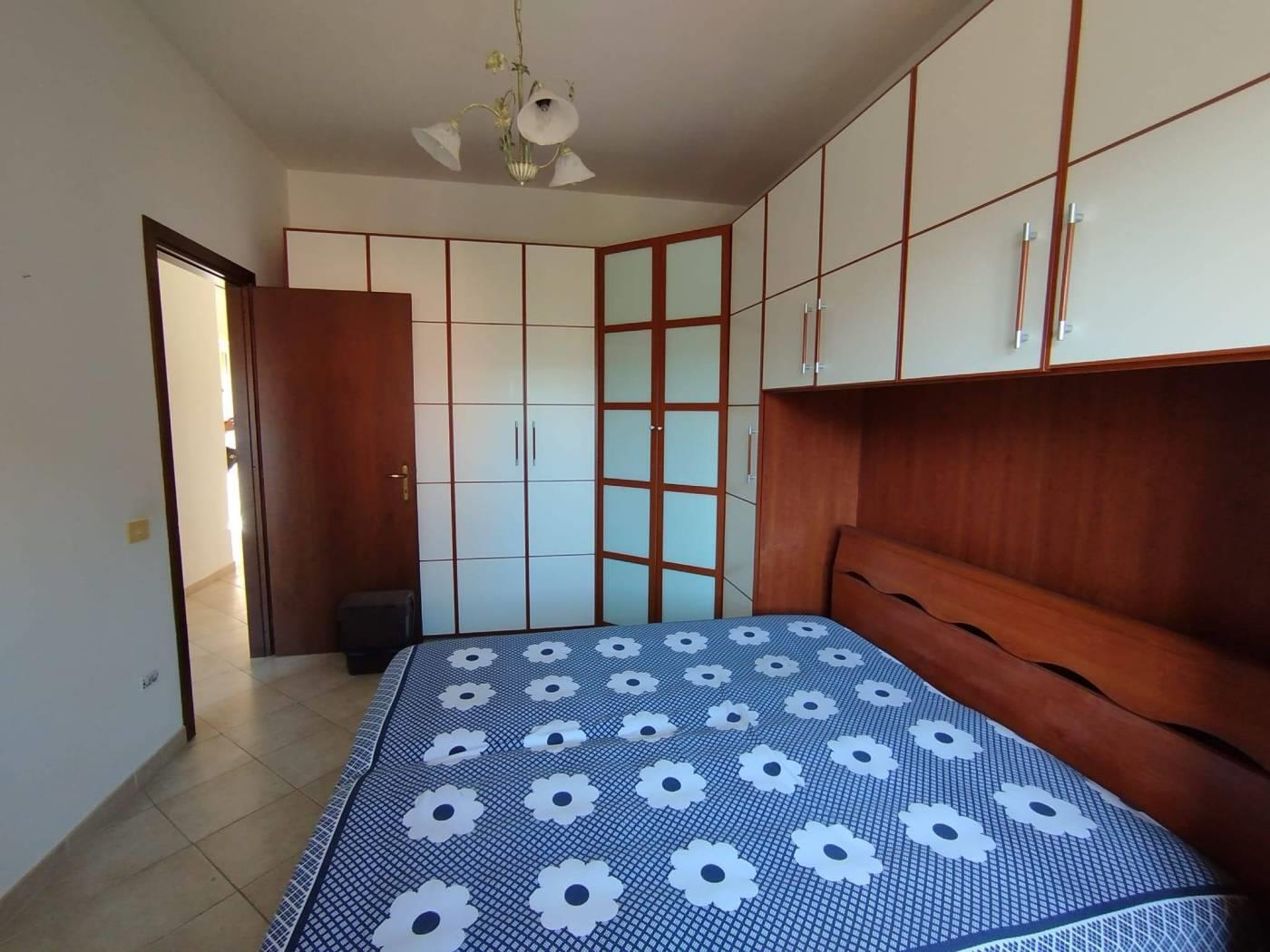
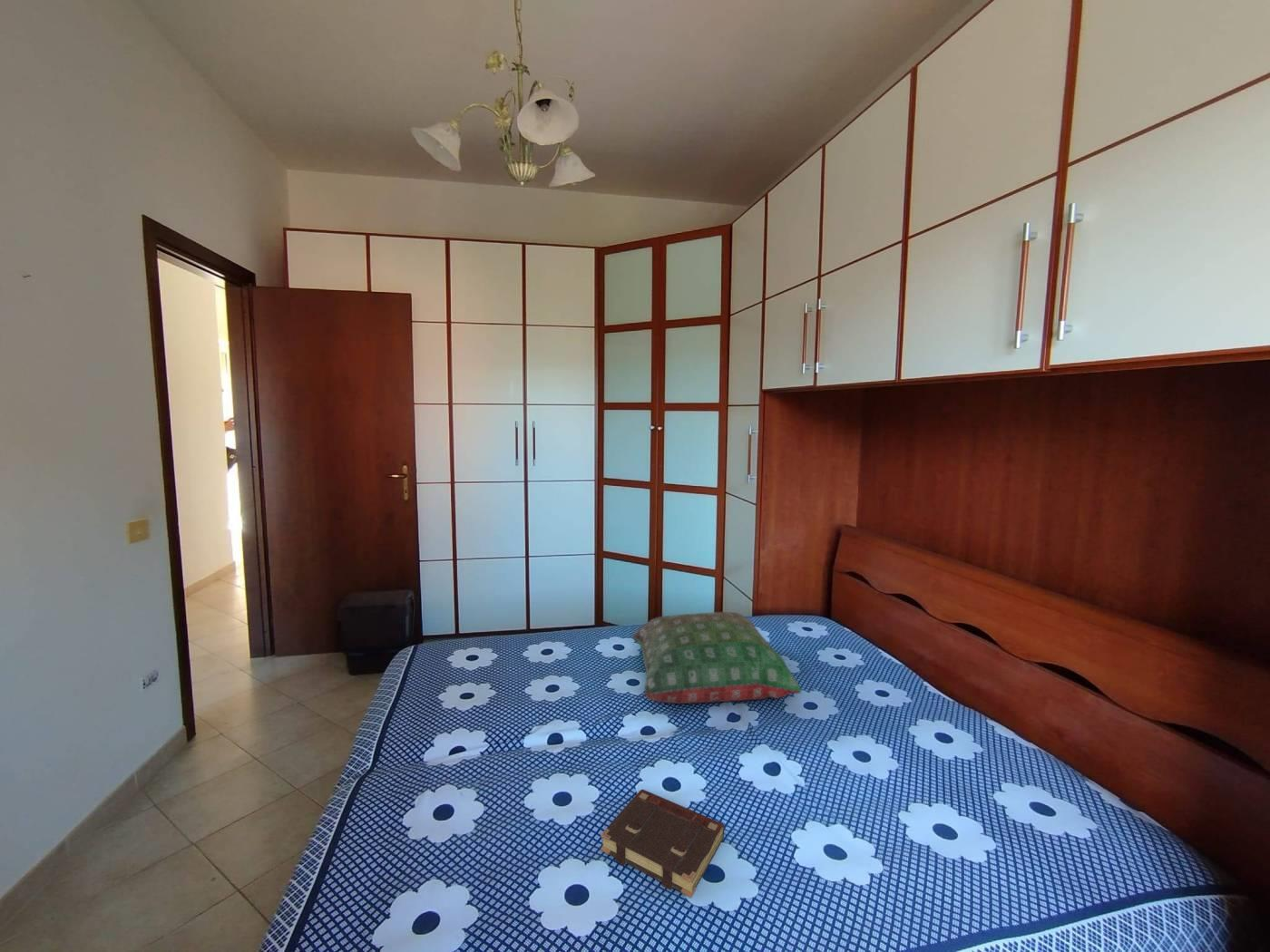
+ book (663, 836)
+ pillow (706, 647)
